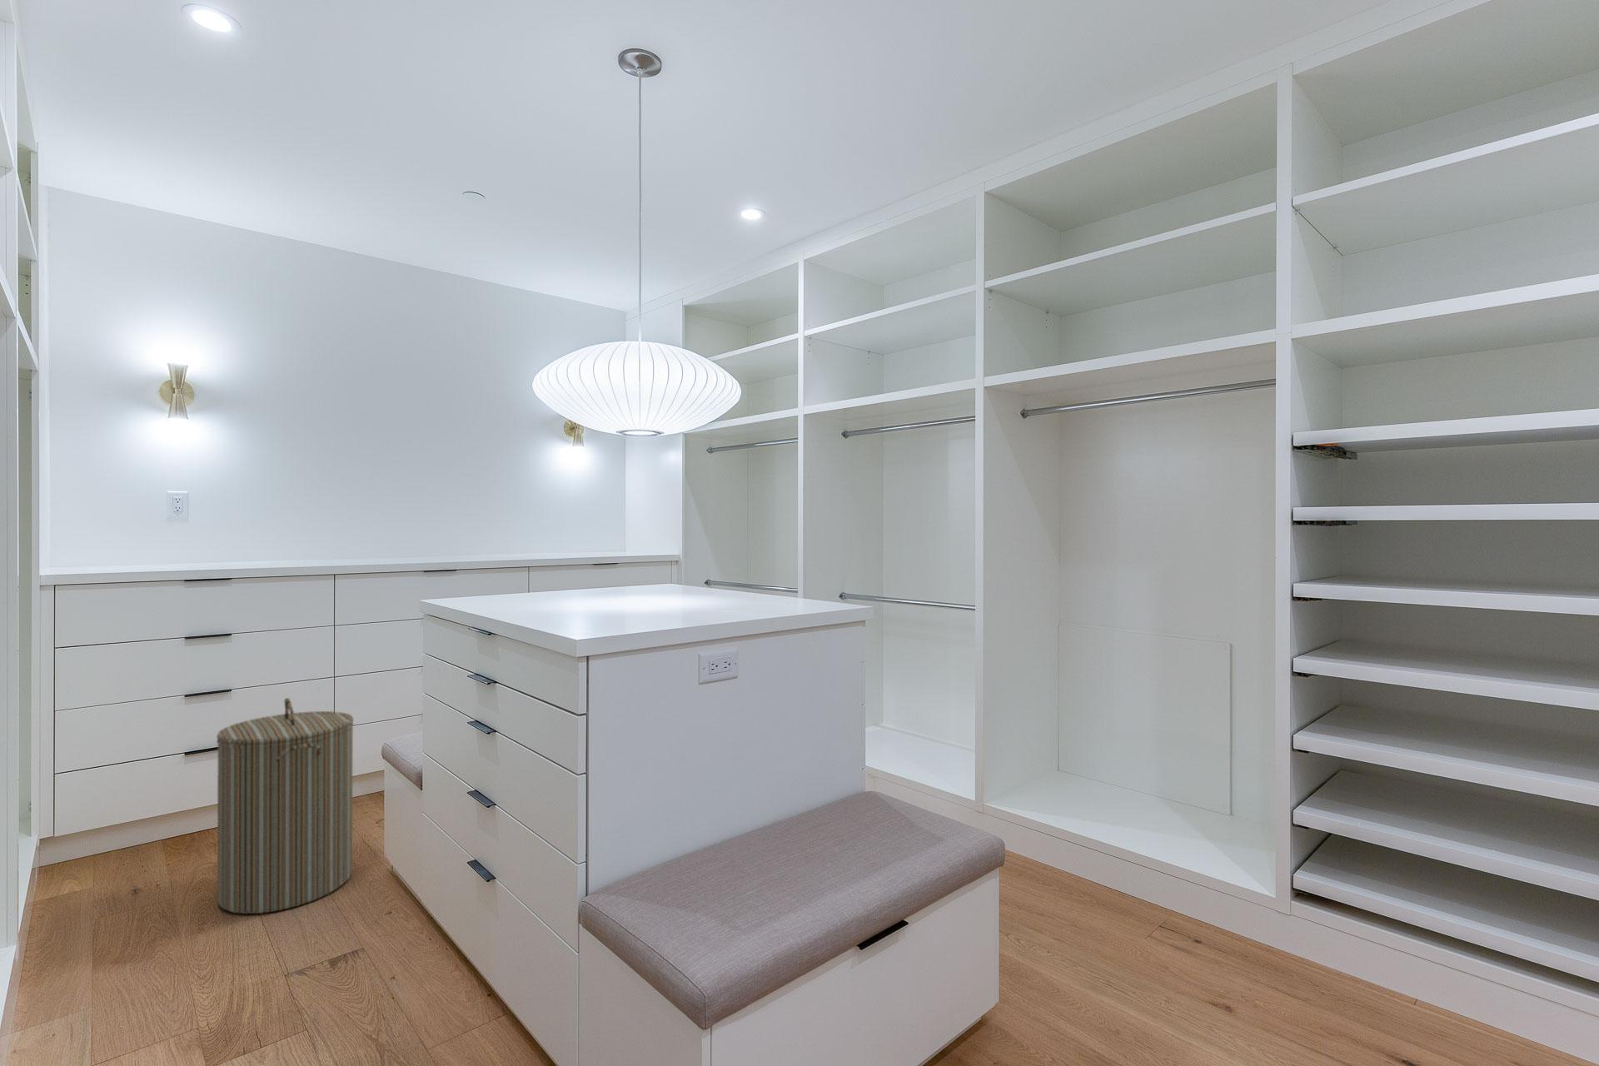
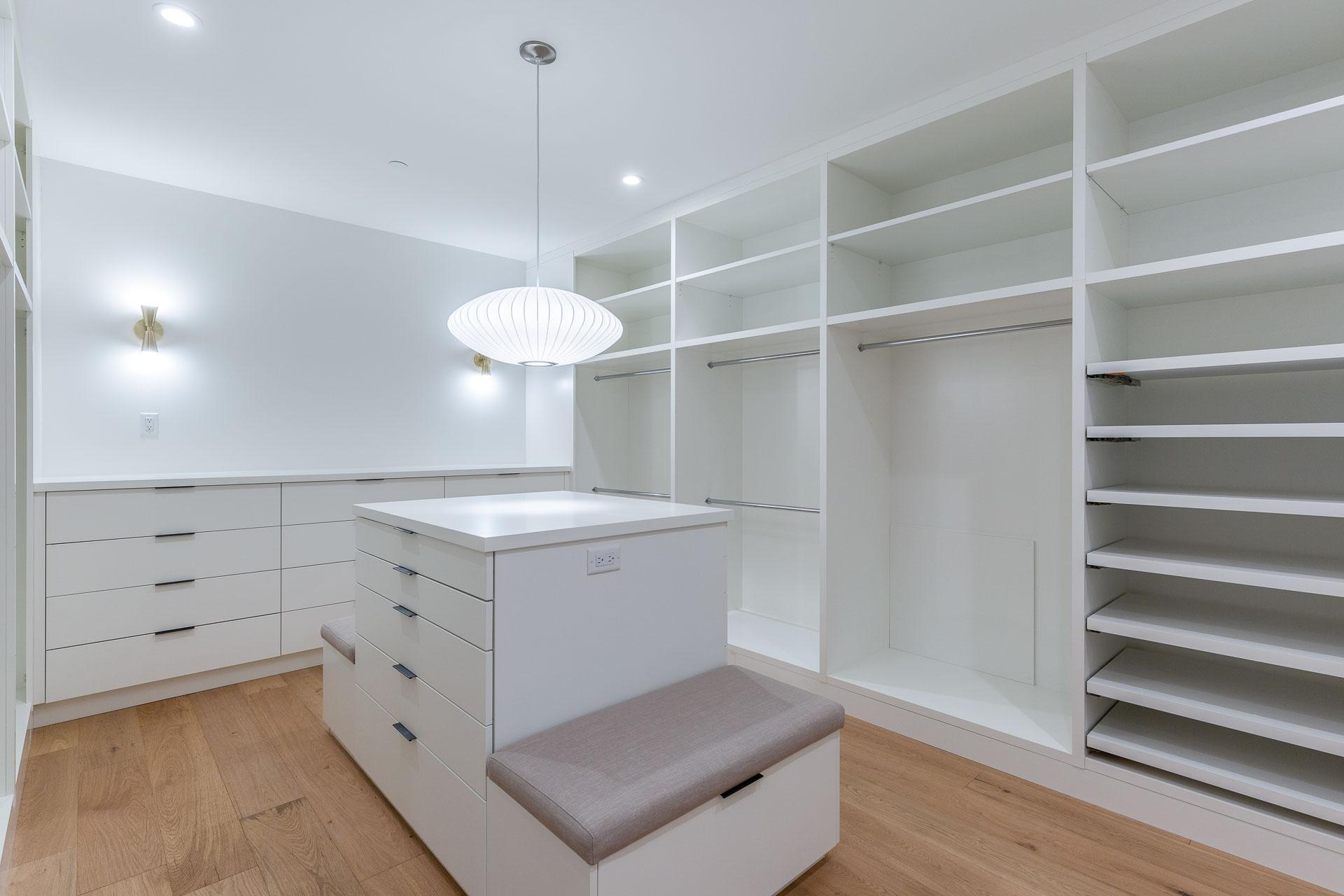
- laundry hamper (287, 792)
